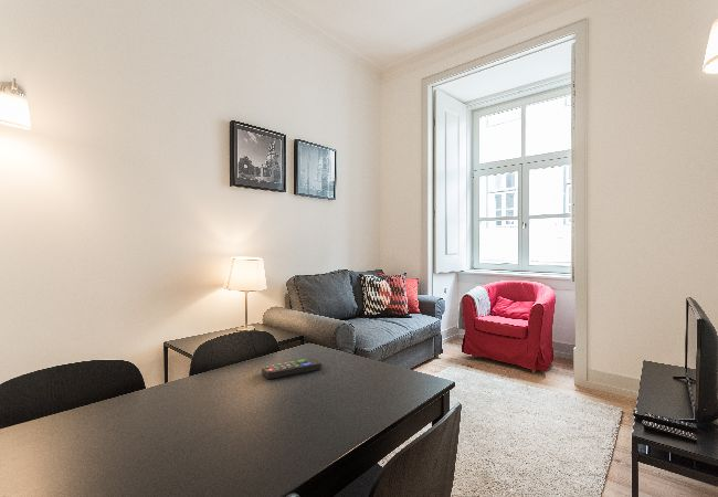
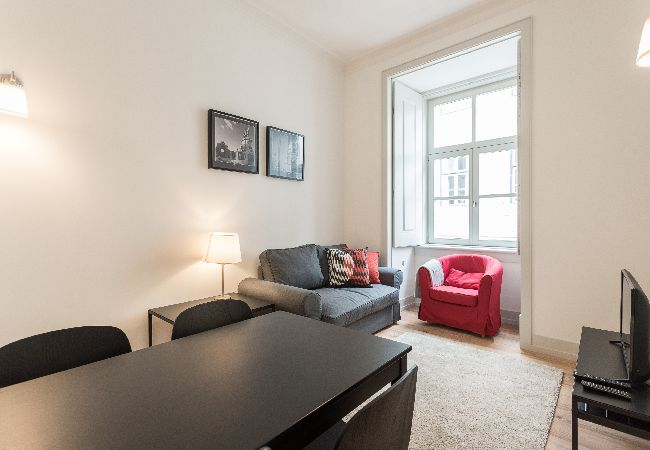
- remote control (292, 367)
